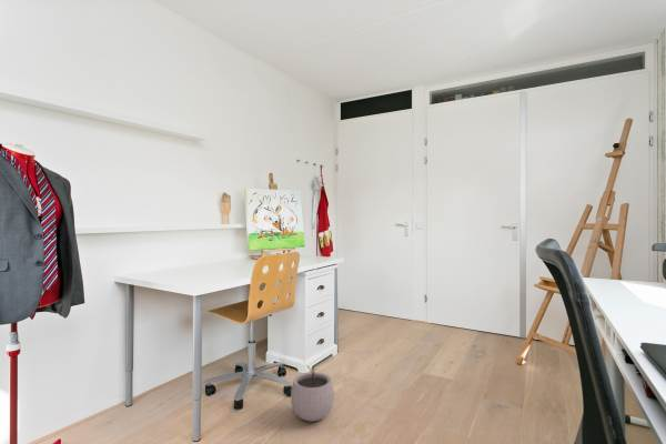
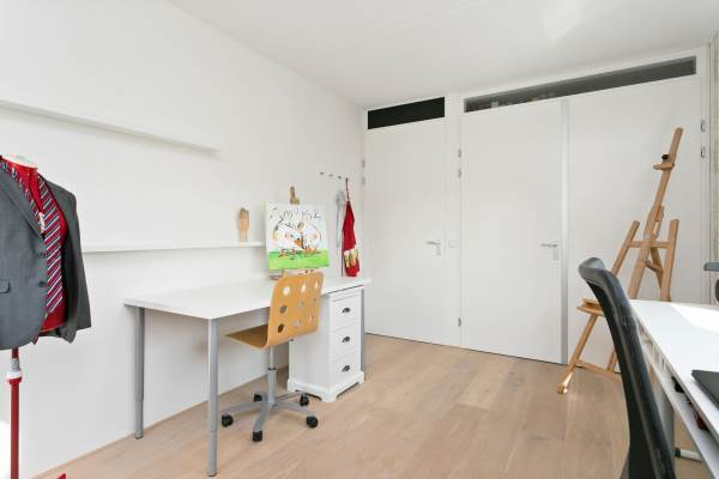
- plant pot (312, 390)
